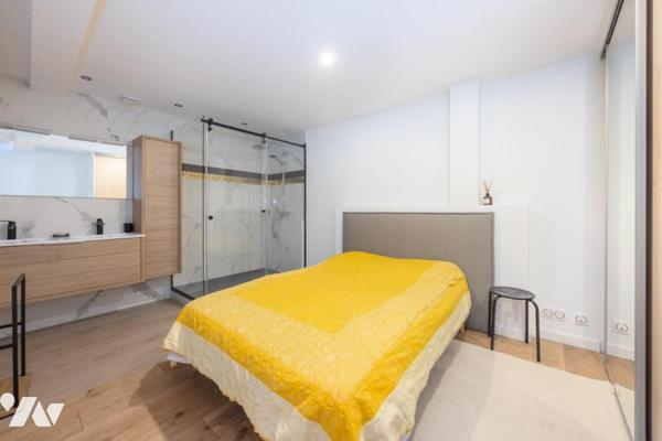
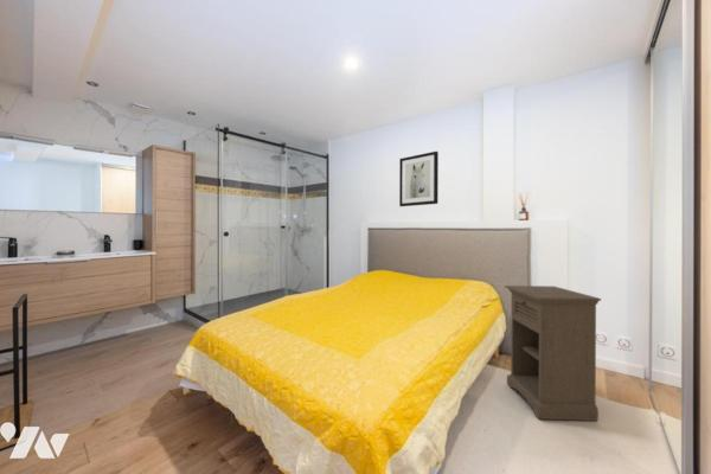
+ nightstand (546, 346)
+ wall art (417, 180)
